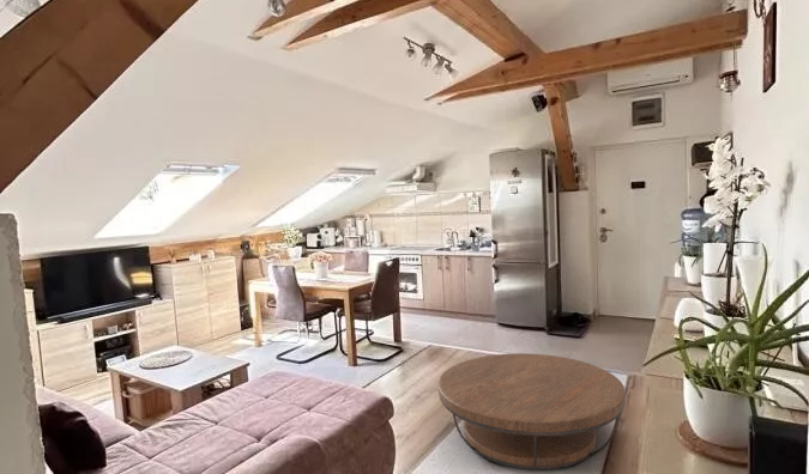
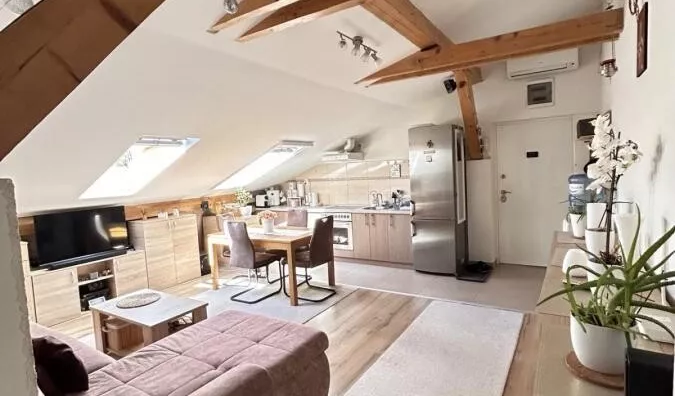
- coffee table (527, 408)
